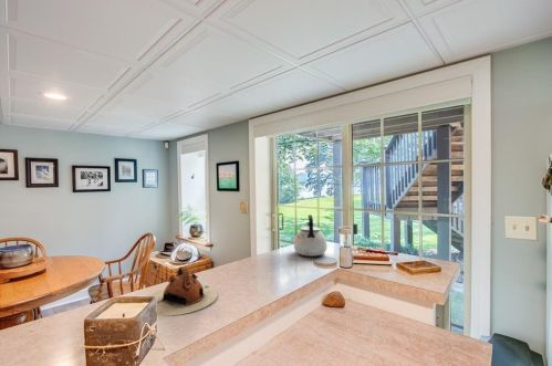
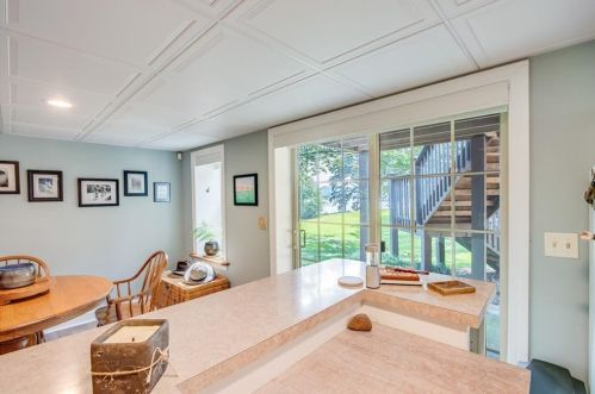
- teapot (180, 282)
- kettle (310, 234)
